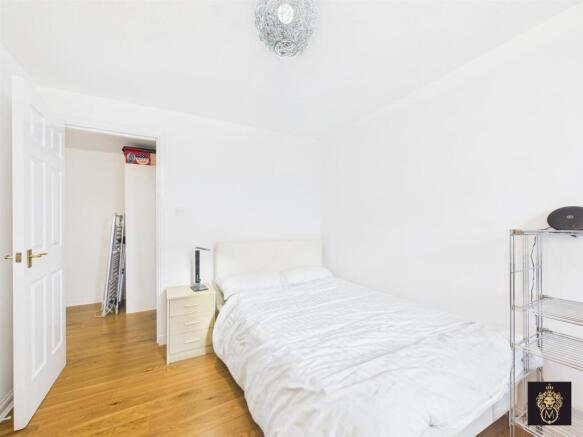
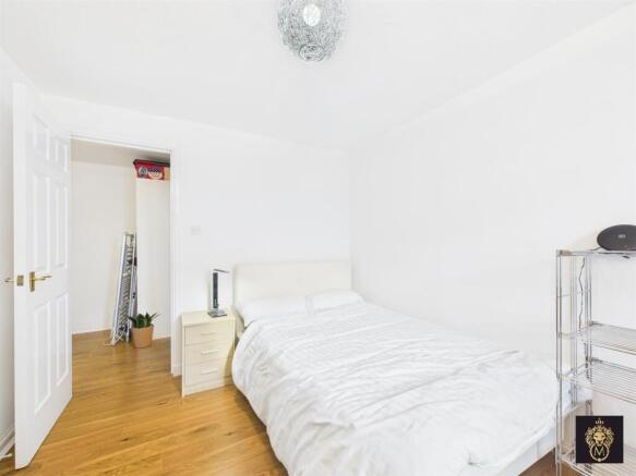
+ potted plant (143, 329)
